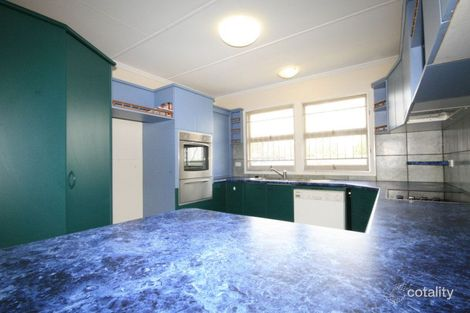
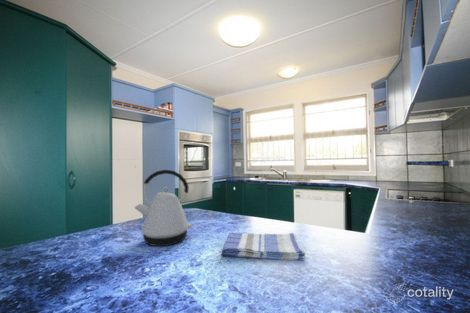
+ dish towel (262, 243)
+ kettle (164, 204)
